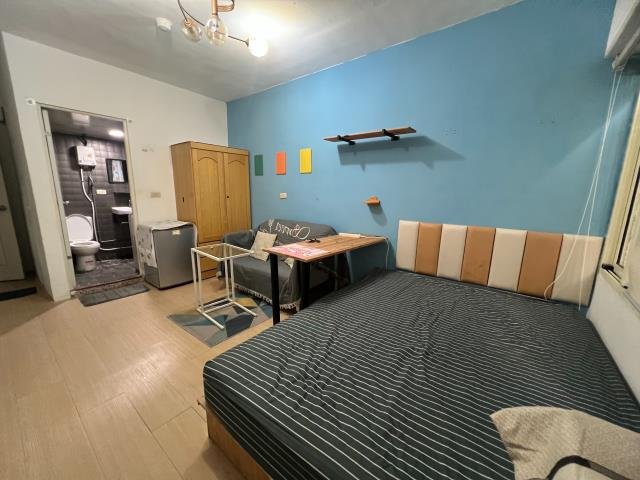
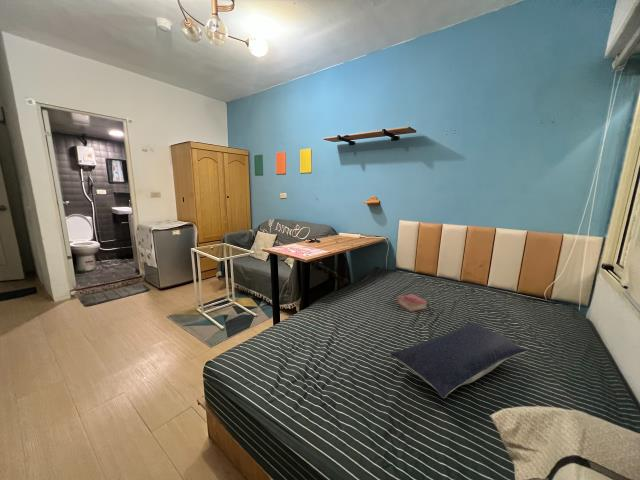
+ pillow (459, 352)
+ book (411, 302)
